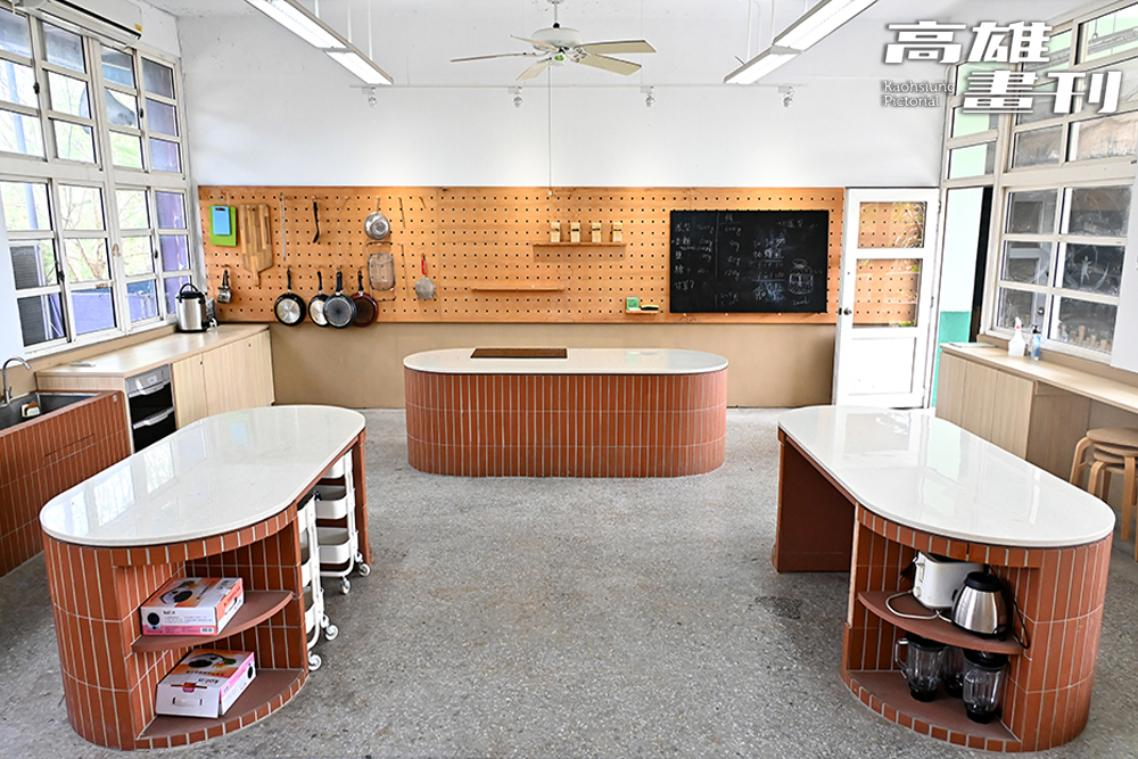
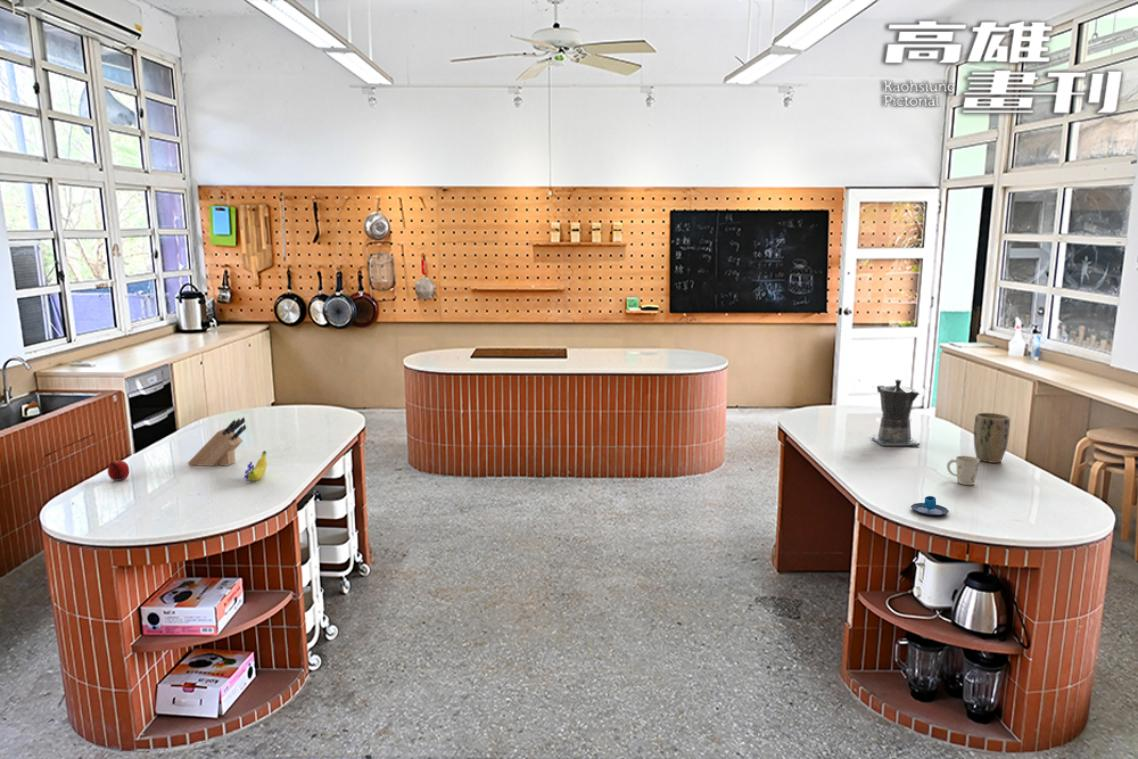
+ knife block (218, 440)
+ coffee maker (895, 410)
+ plant pot (990, 437)
+ banana (255, 467)
+ mug (961, 469)
+ fruit (118, 469)
+ mug (930, 504)
